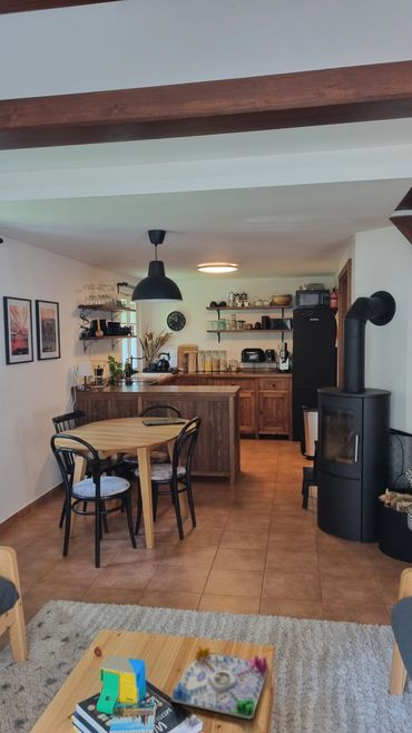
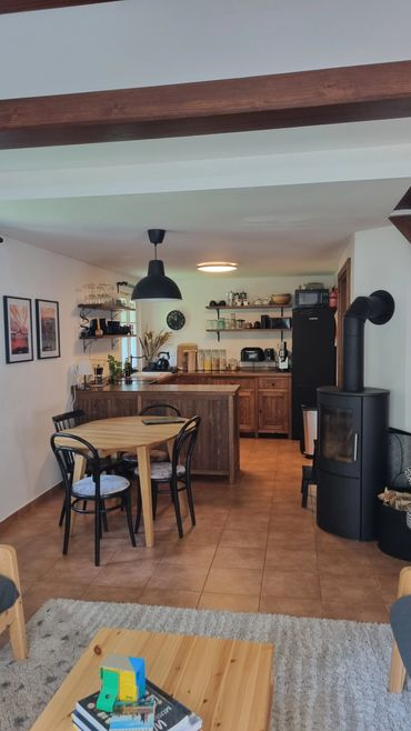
- board game (222, 677)
